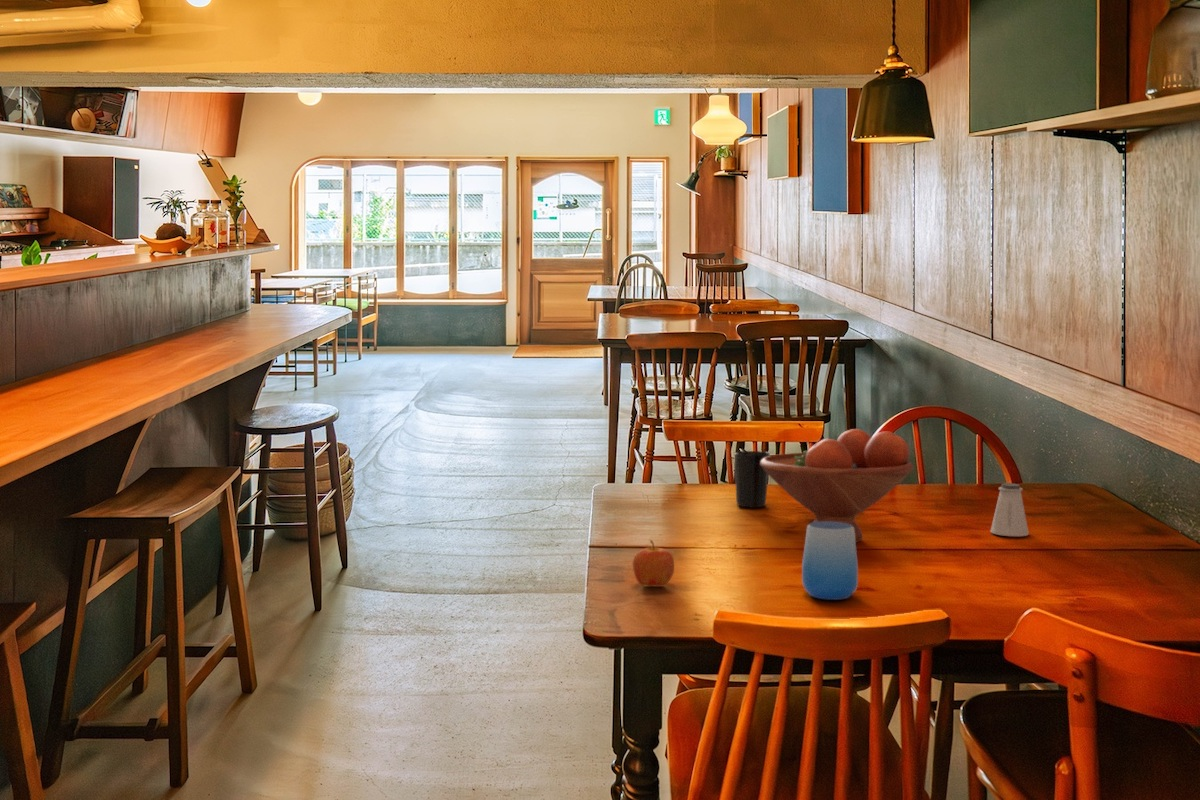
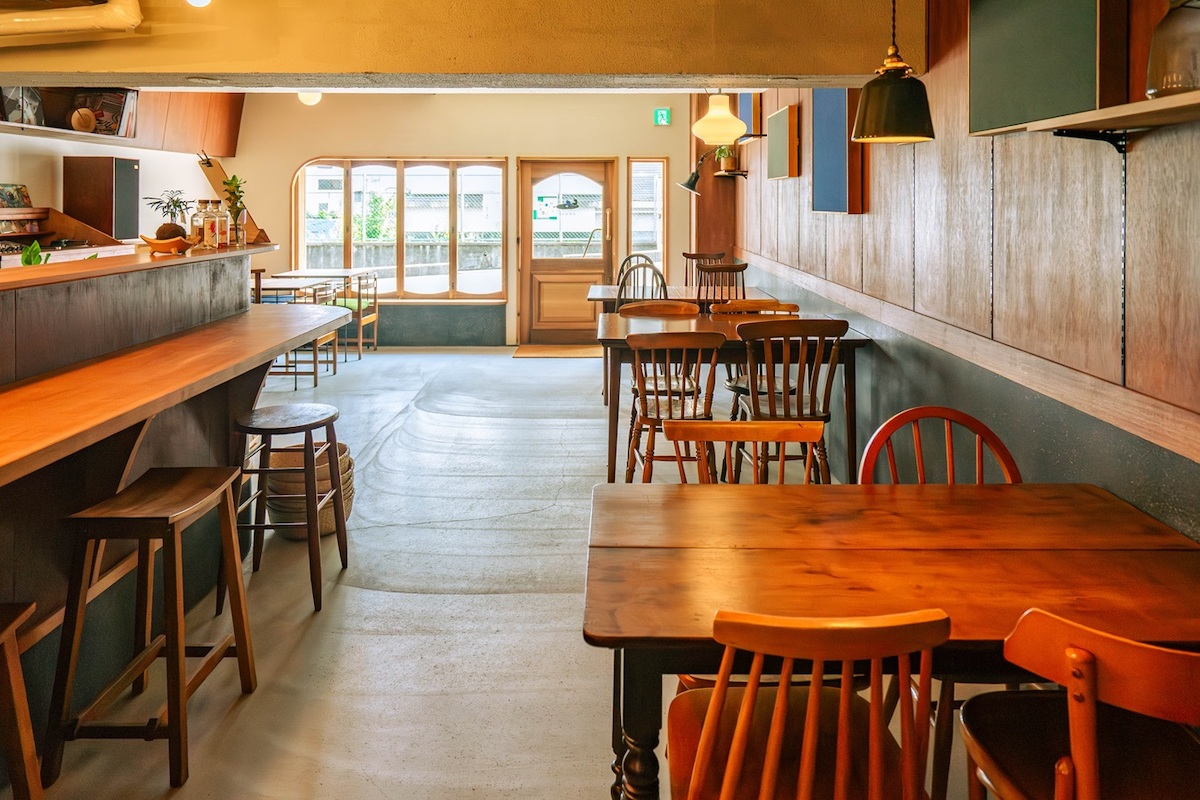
- cup (751, 479)
- fruit bowl (835, 485)
- cup (829, 560)
- saltshaker (1010, 508)
- apple (653, 562)
